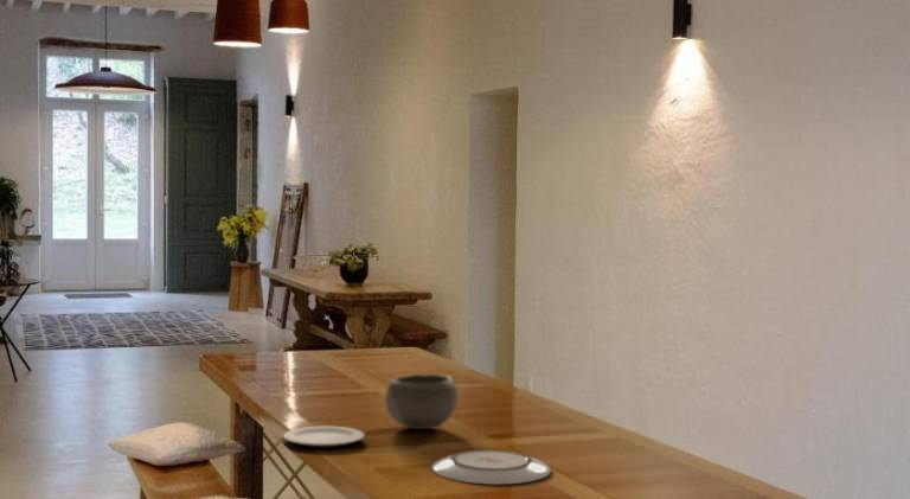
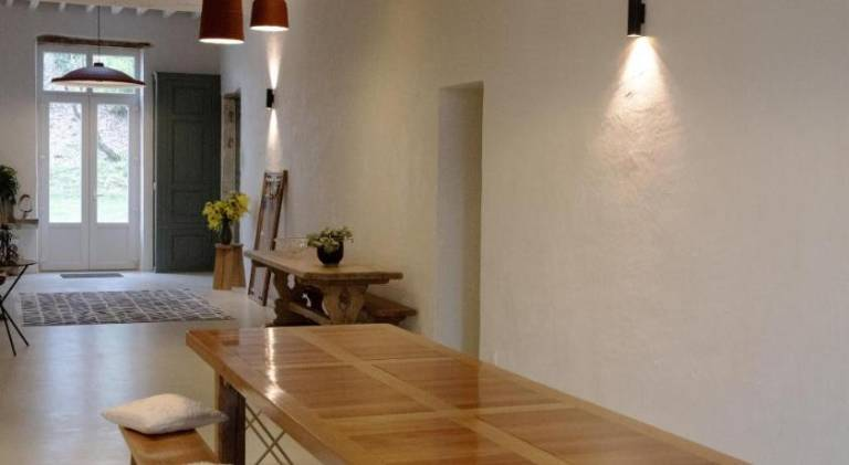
- plate (491, 463)
- bowl (421, 403)
- plate (323, 437)
